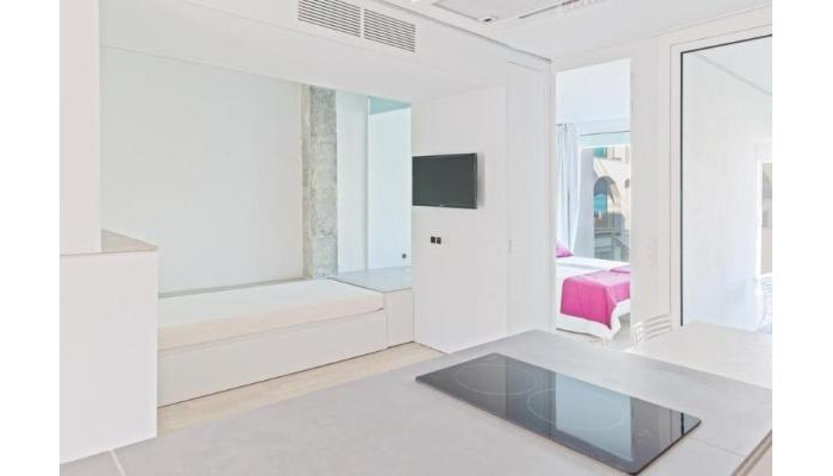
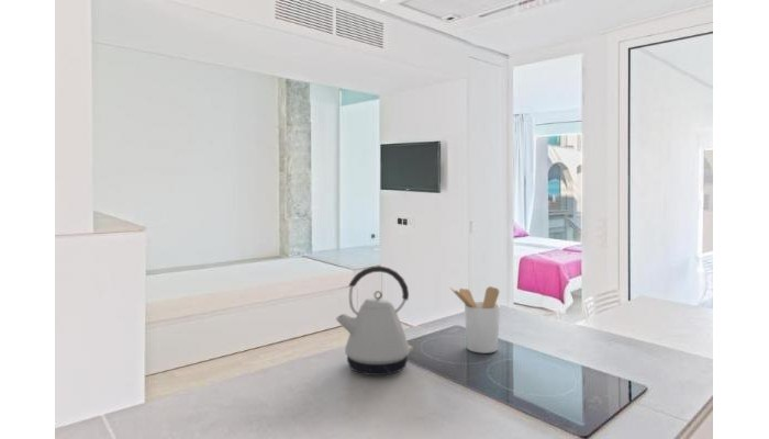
+ kettle (375, 316)
+ utensil holder (473, 316)
